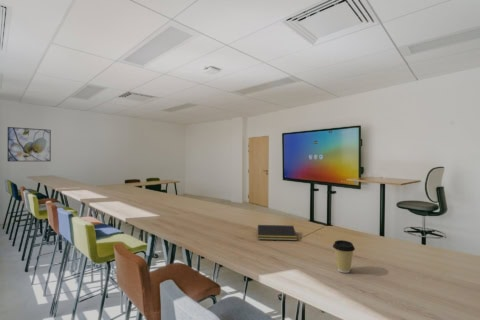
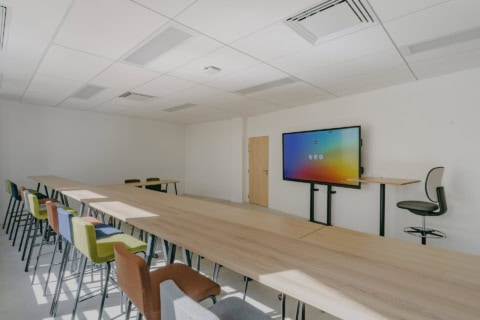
- coffee cup (343, 256)
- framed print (30, 144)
- notepad (276, 232)
